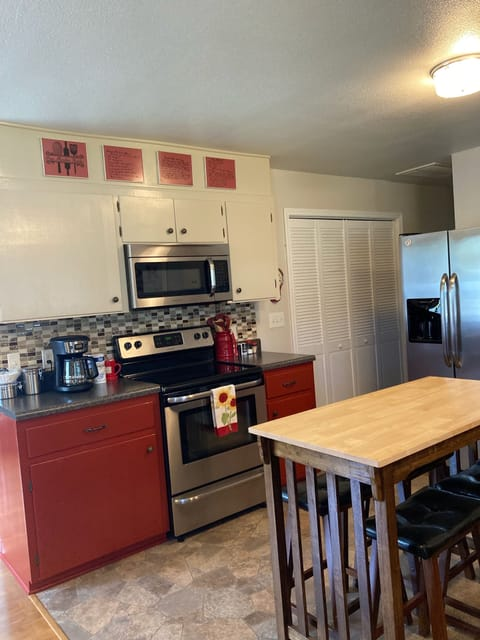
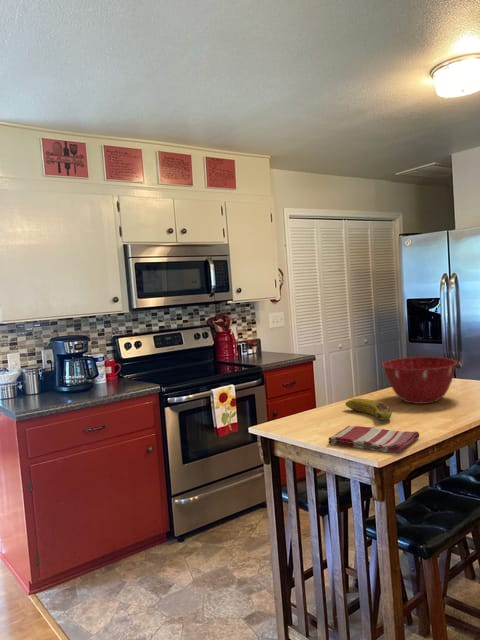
+ dish towel (373, 436)
+ mixing bowl (419, 381)
+ fruit (364, 409)
